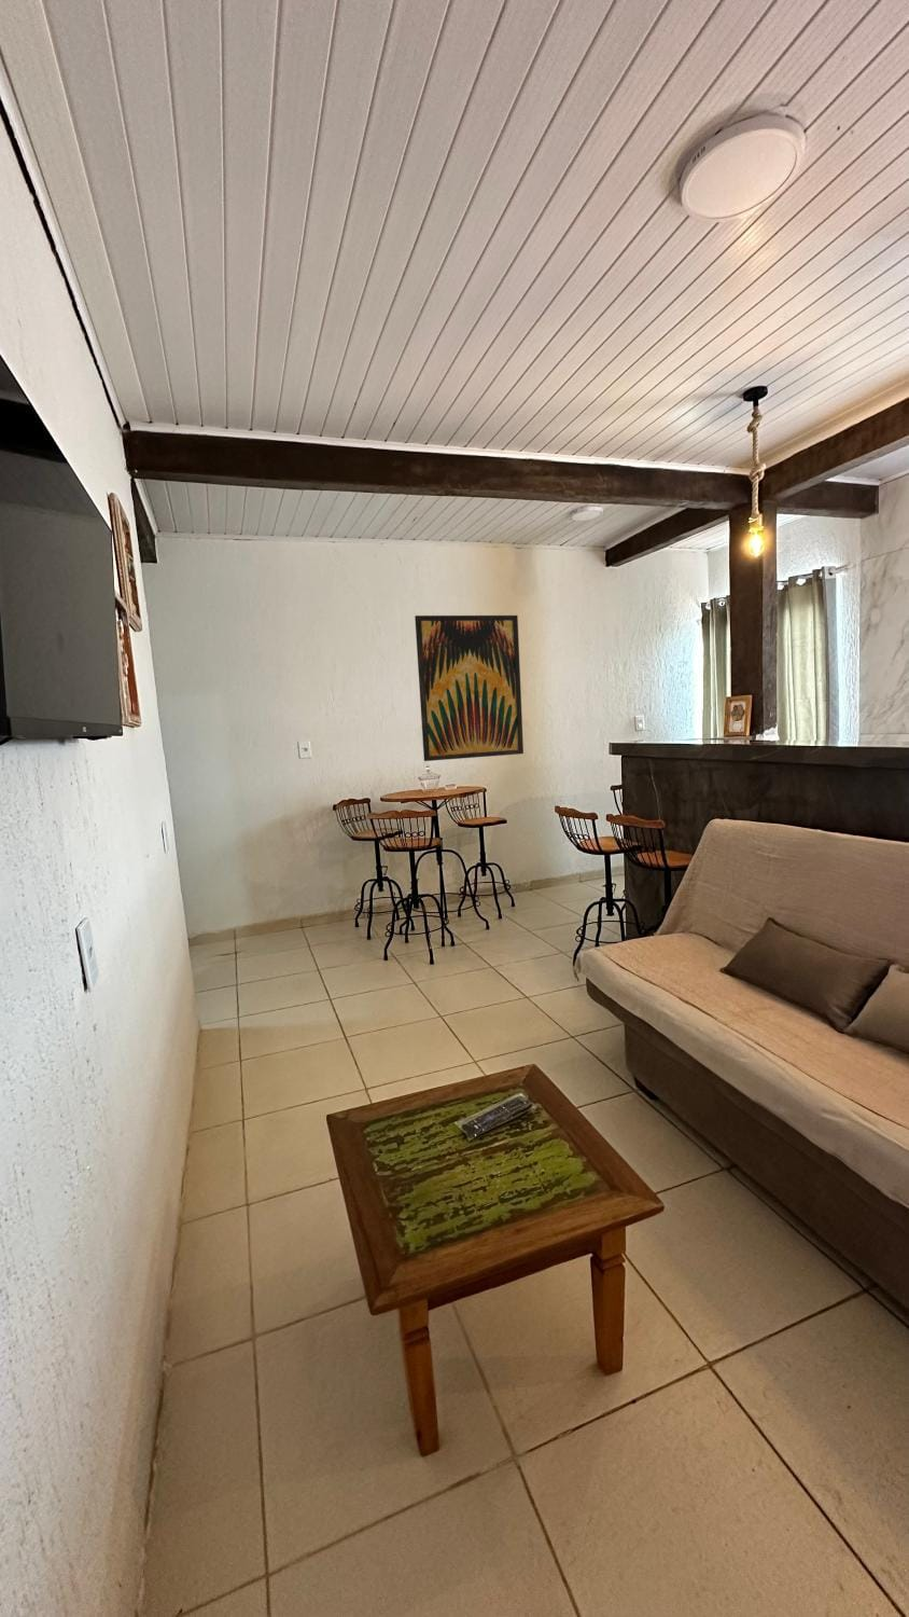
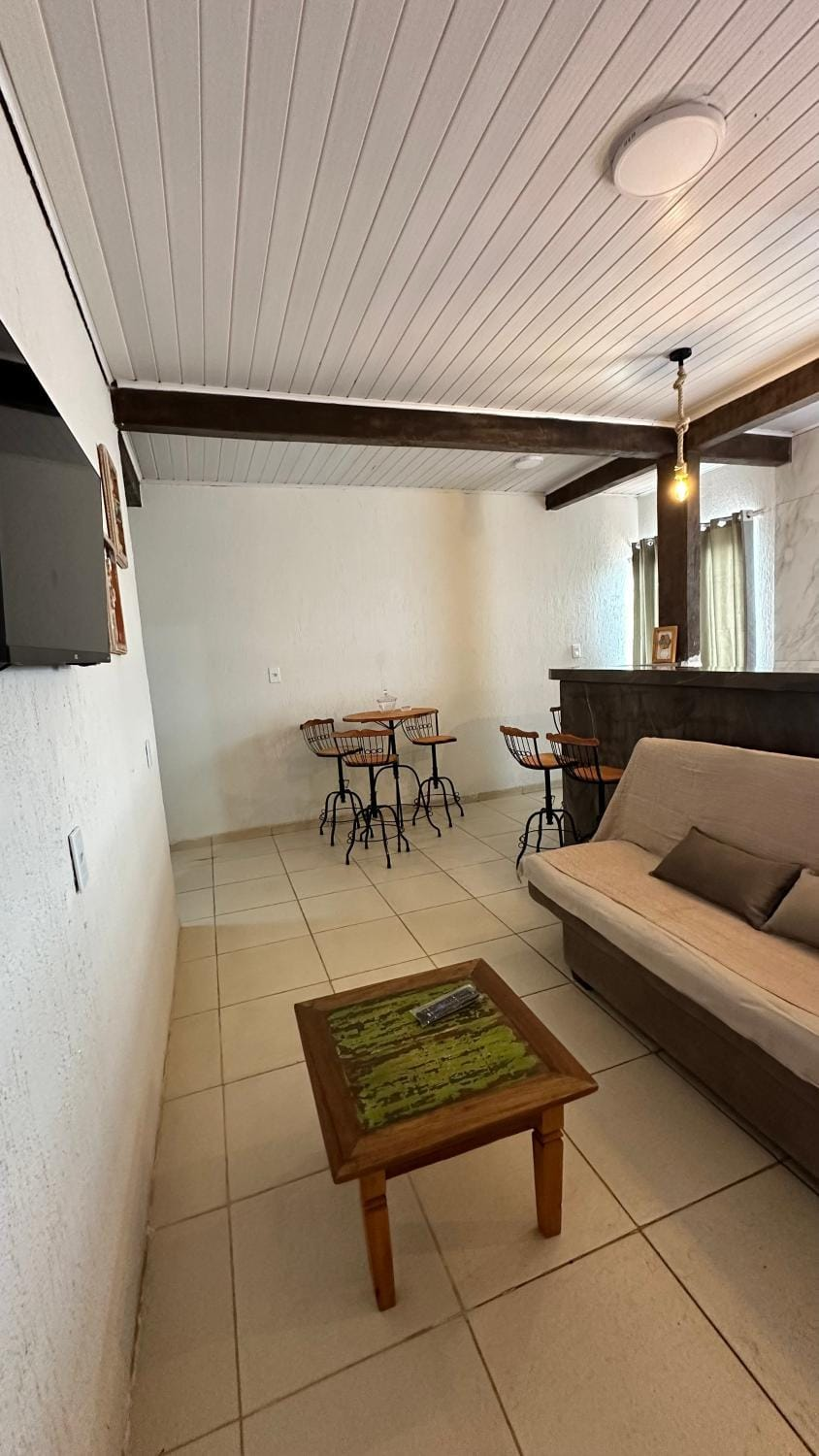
- wall art (471, 686)
